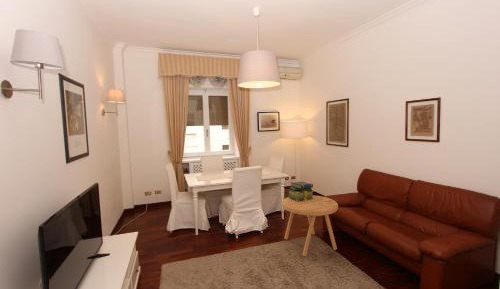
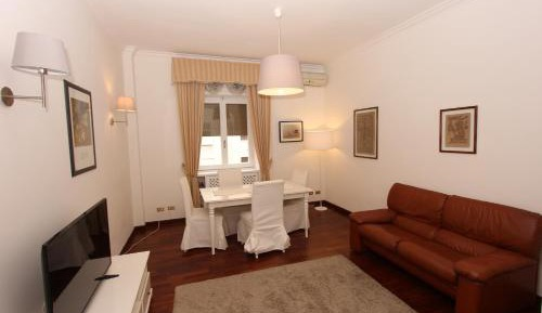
- side table (309, 223)
- stack of books (300, 189)
